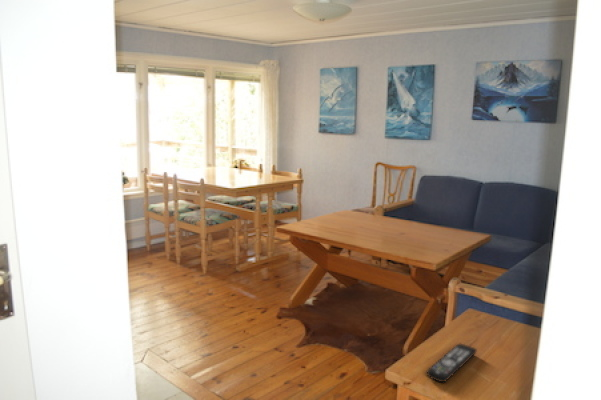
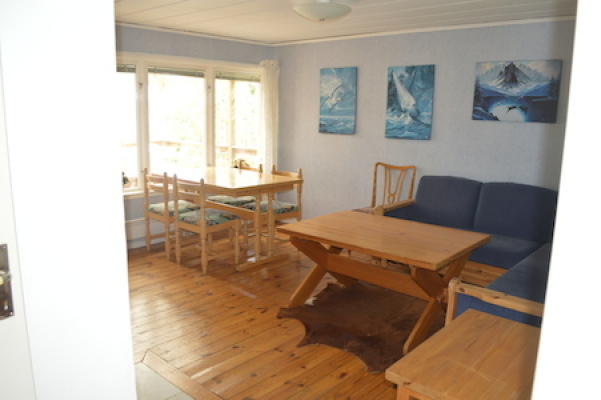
- remote control (452, 362)
